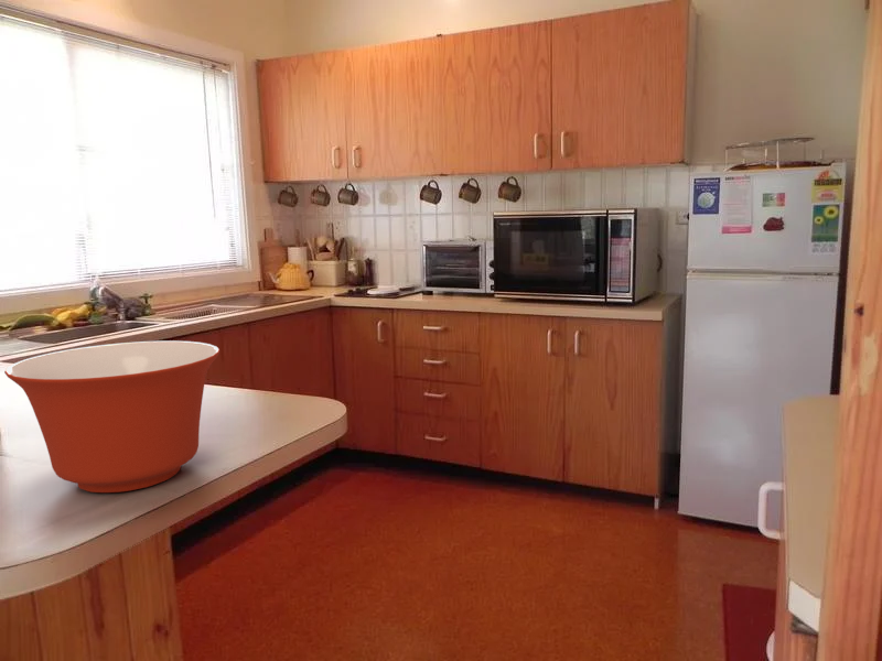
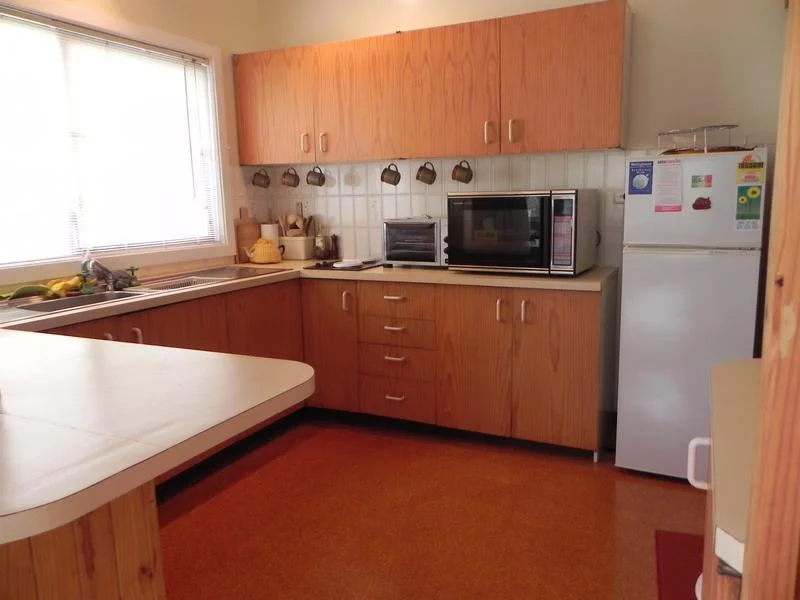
- mixing bowl (123, 416)
